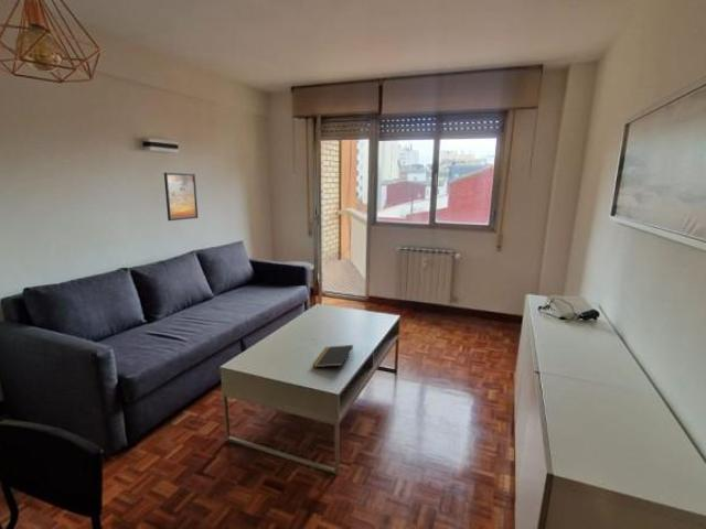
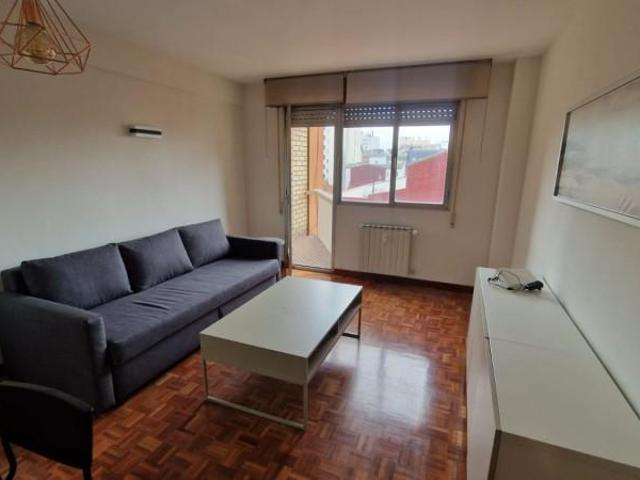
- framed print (181, 196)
- notepad (333, 355)
